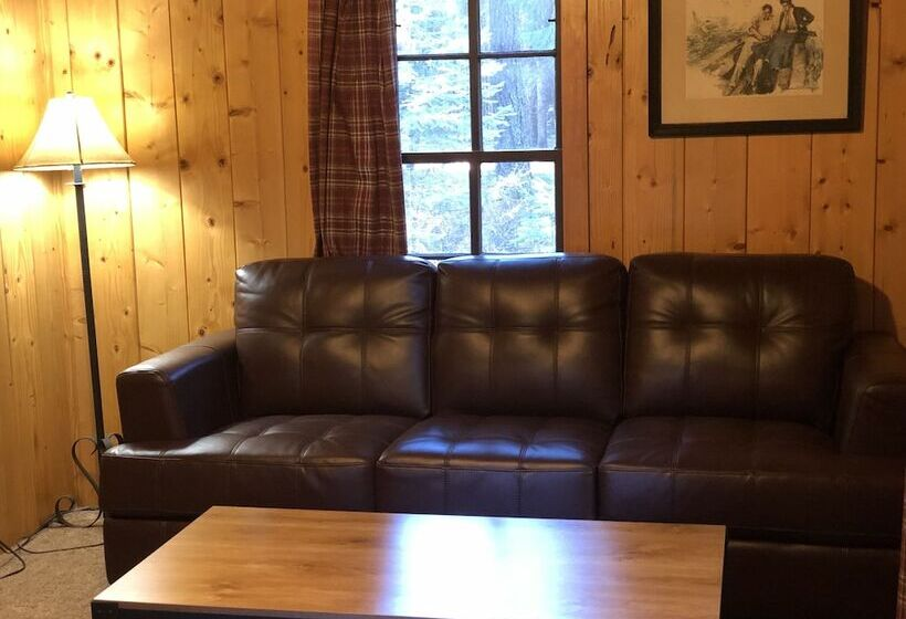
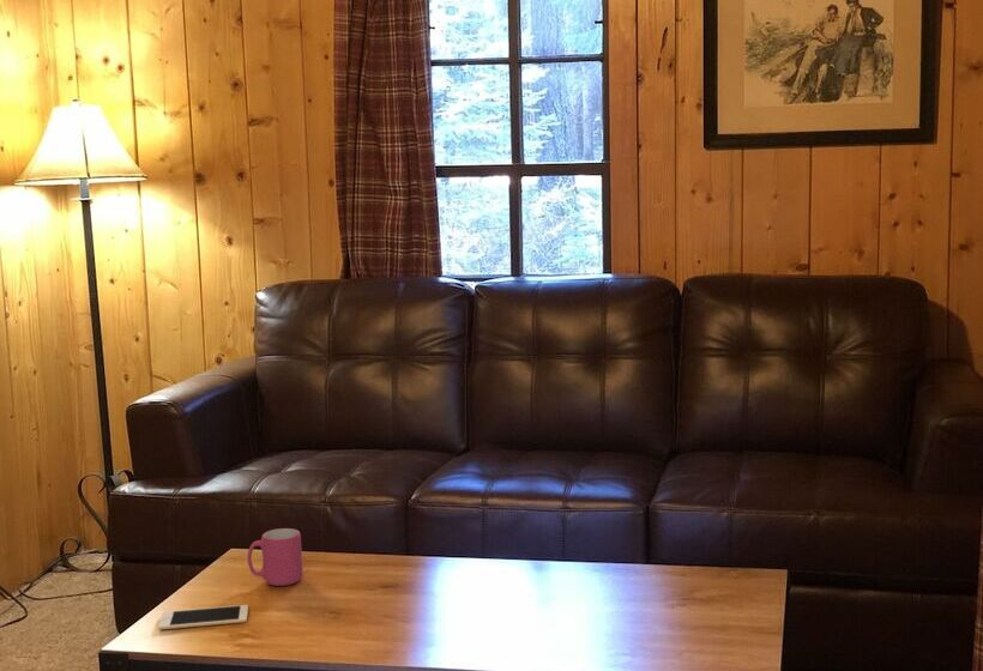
+ mug (275, 557)
+ cell phone (204, 616)
